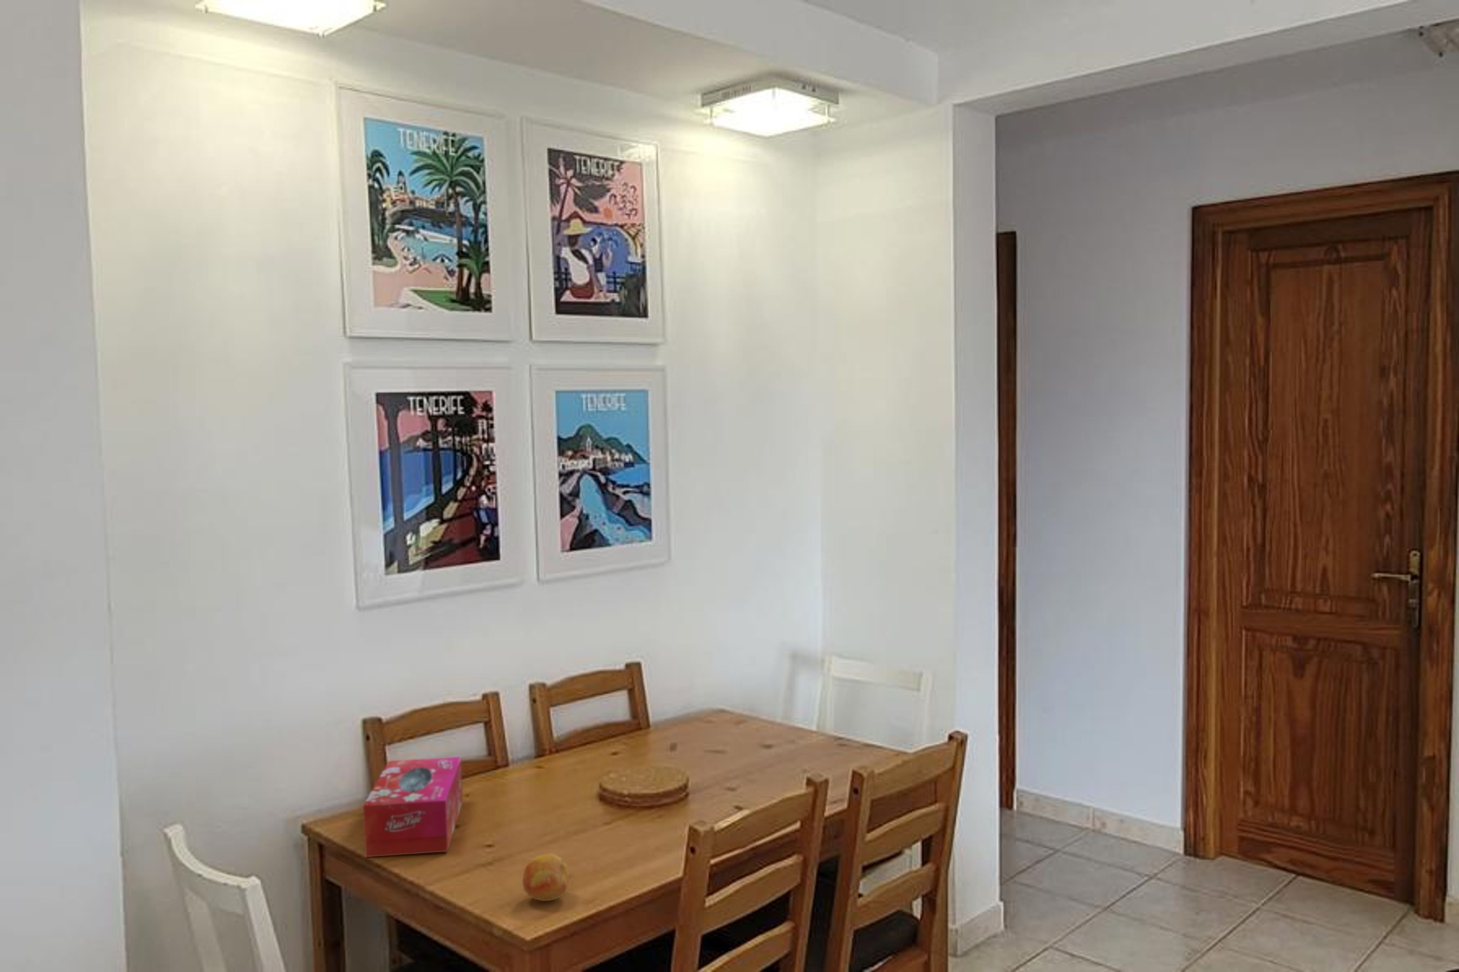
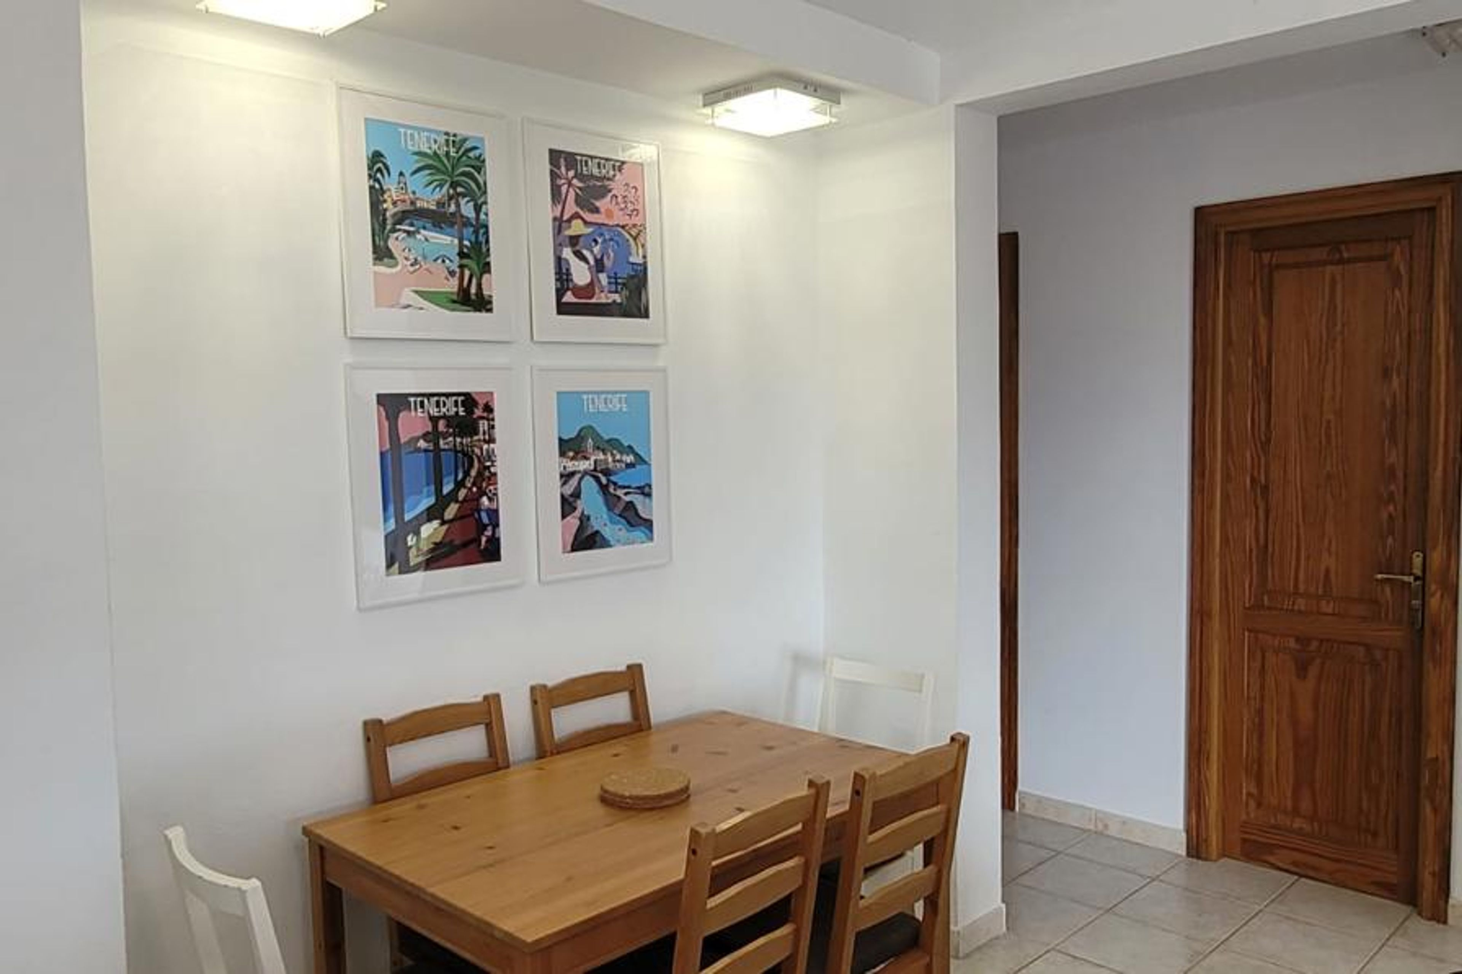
- tissue box (417, 804)
- fruit (546, 875)
